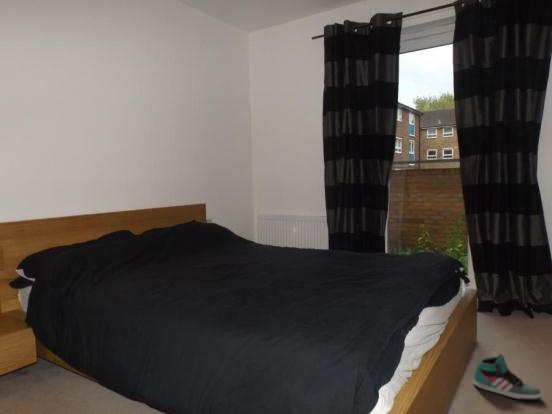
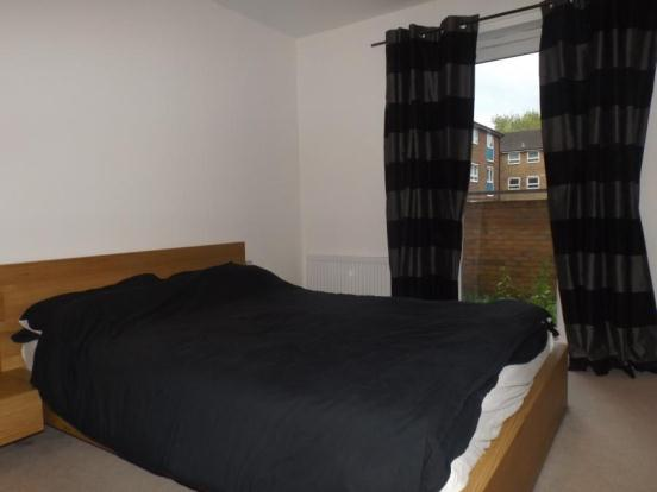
- sneaker (506, 373)
